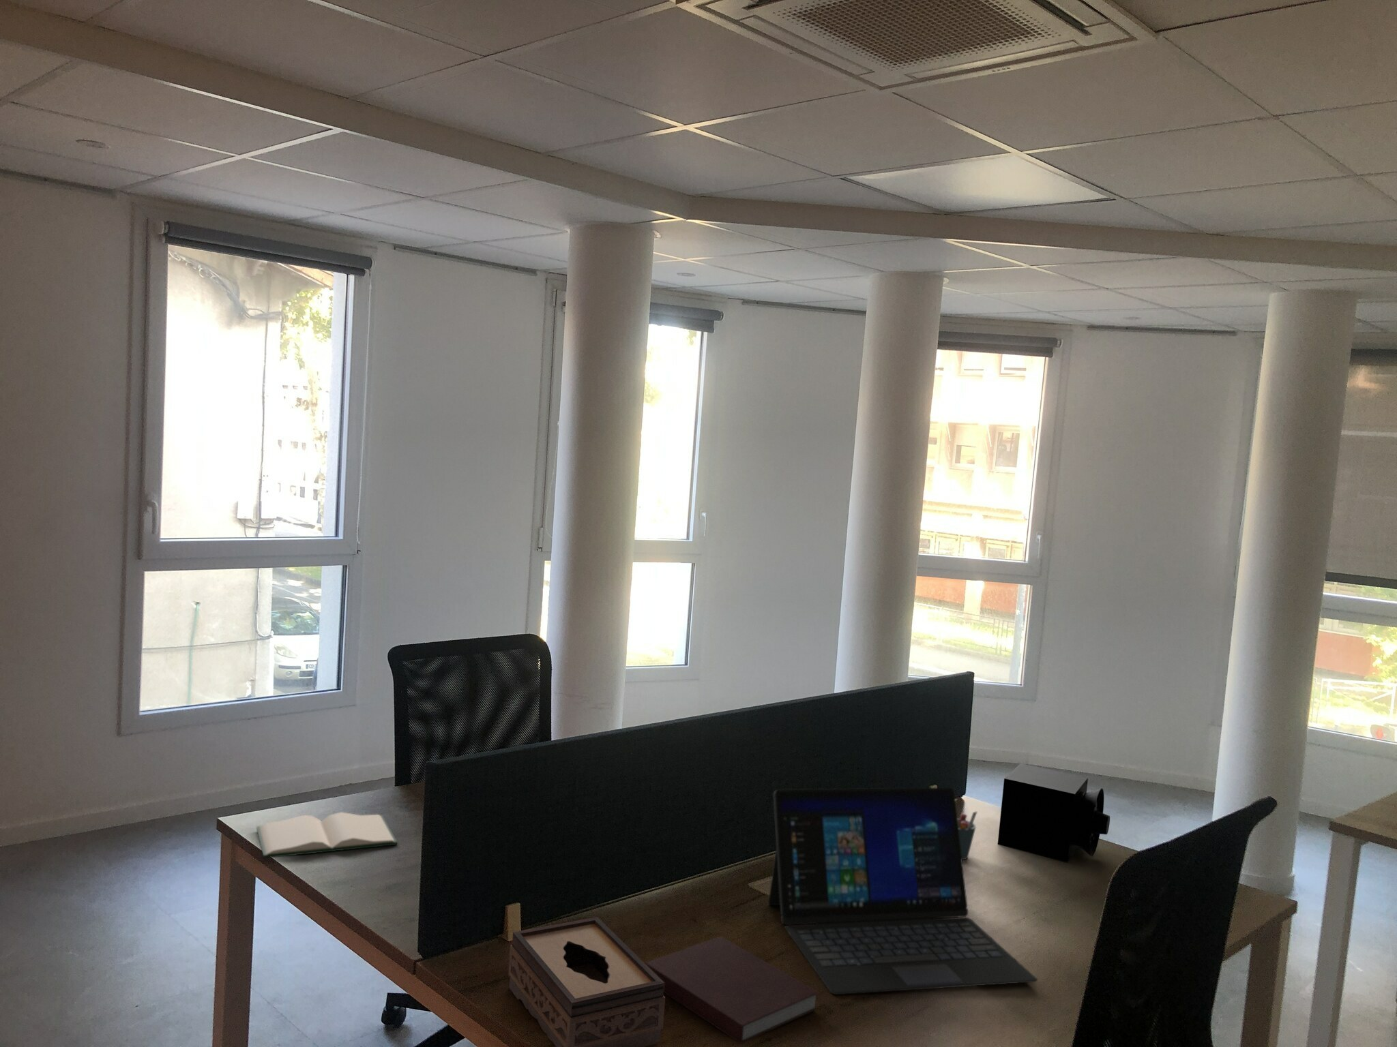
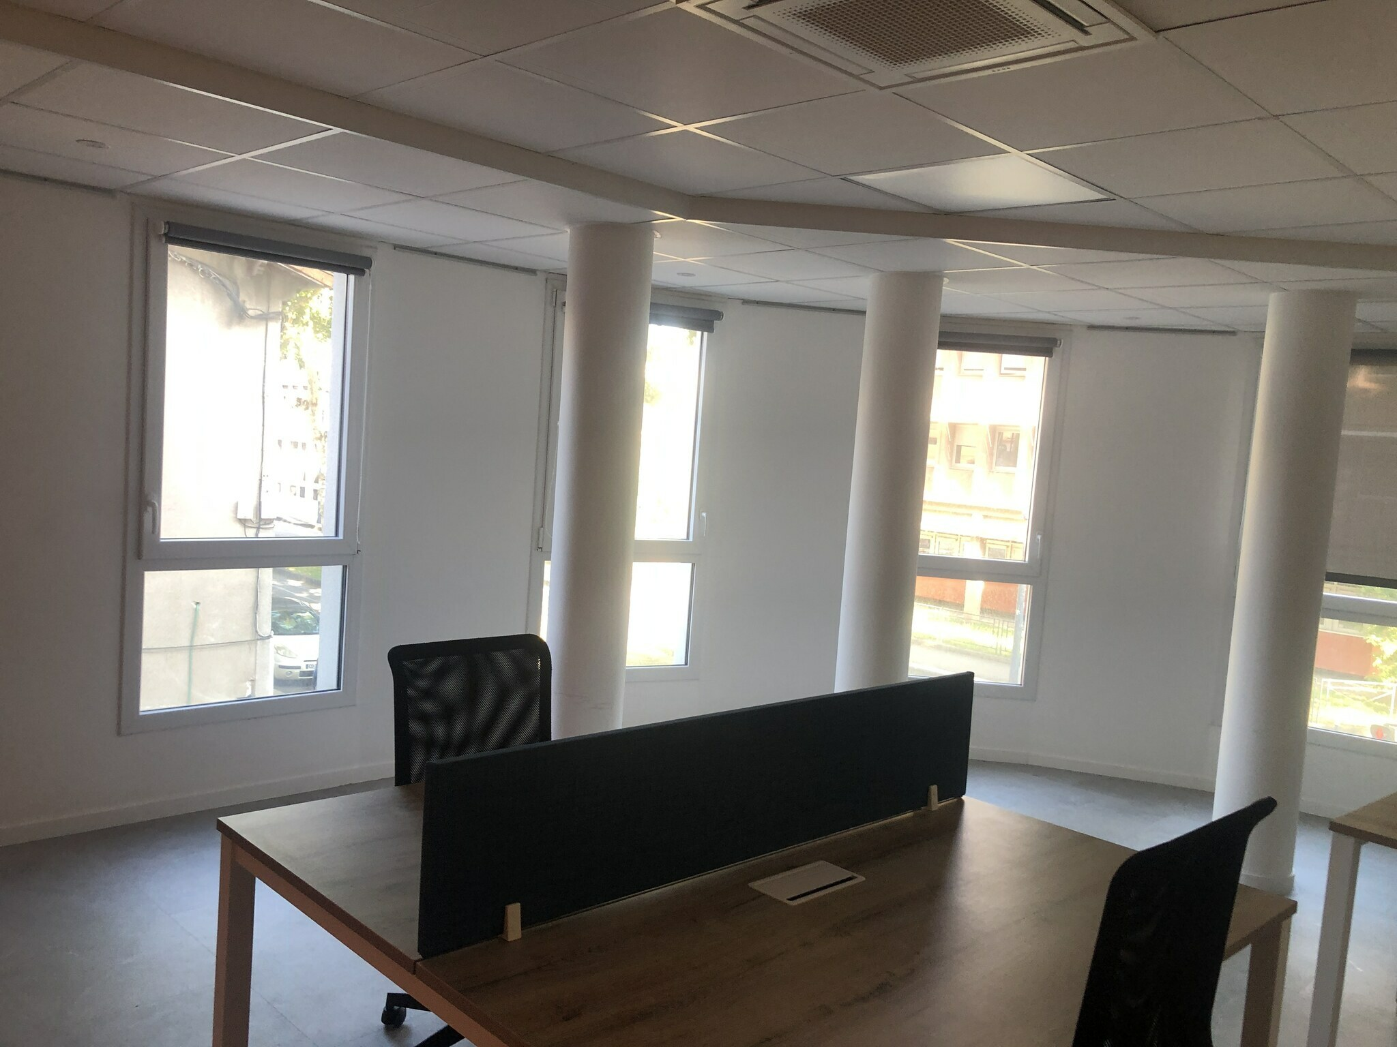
- notebook (729, 985)
- hardback book (326, 831)
- speaker (1057, 813)
- pen holder (958, 830)
- laptop (898, 880)
- tissue box (583, 985)
